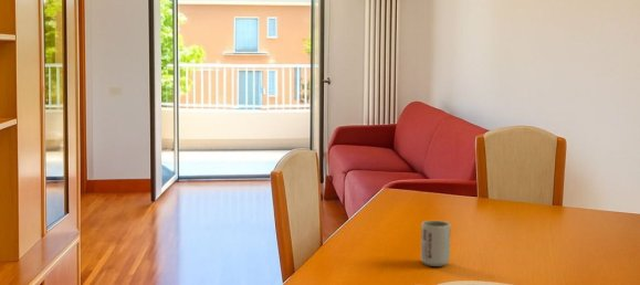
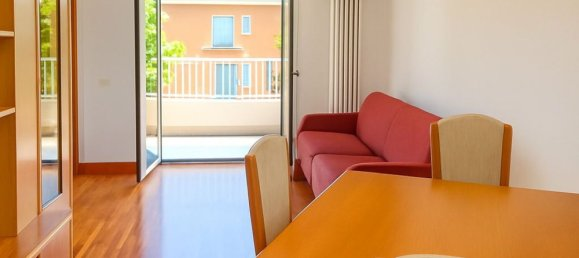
- cup (434, 243)
